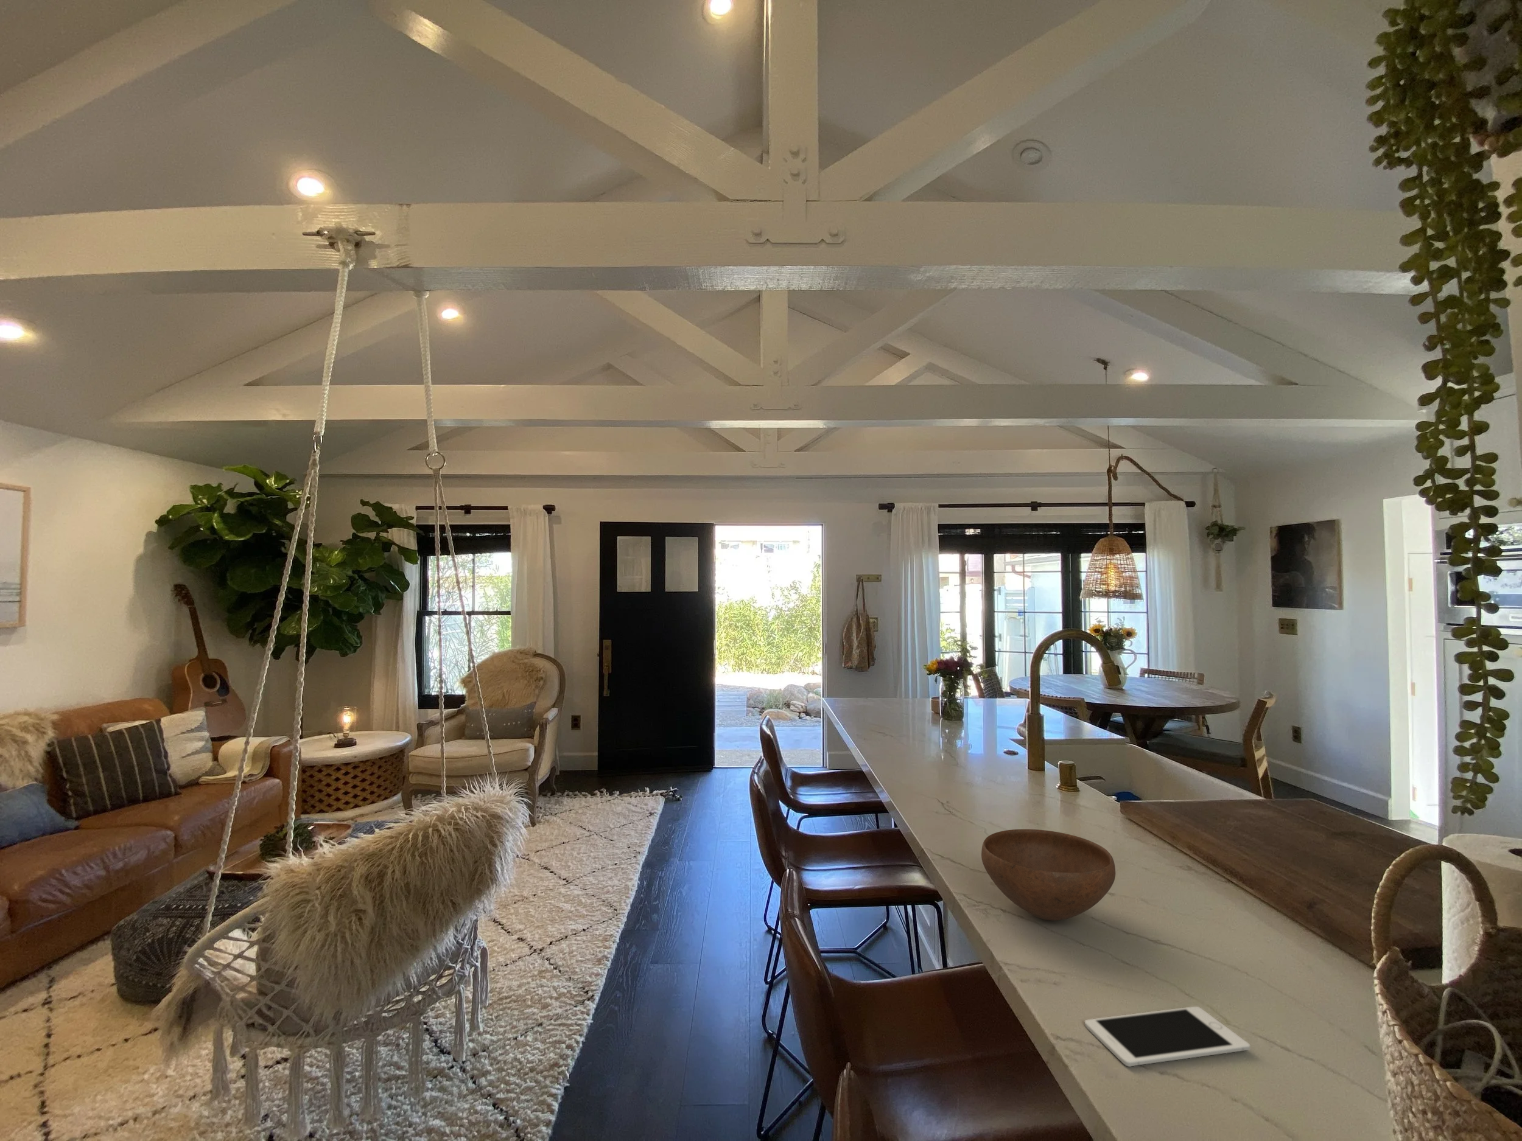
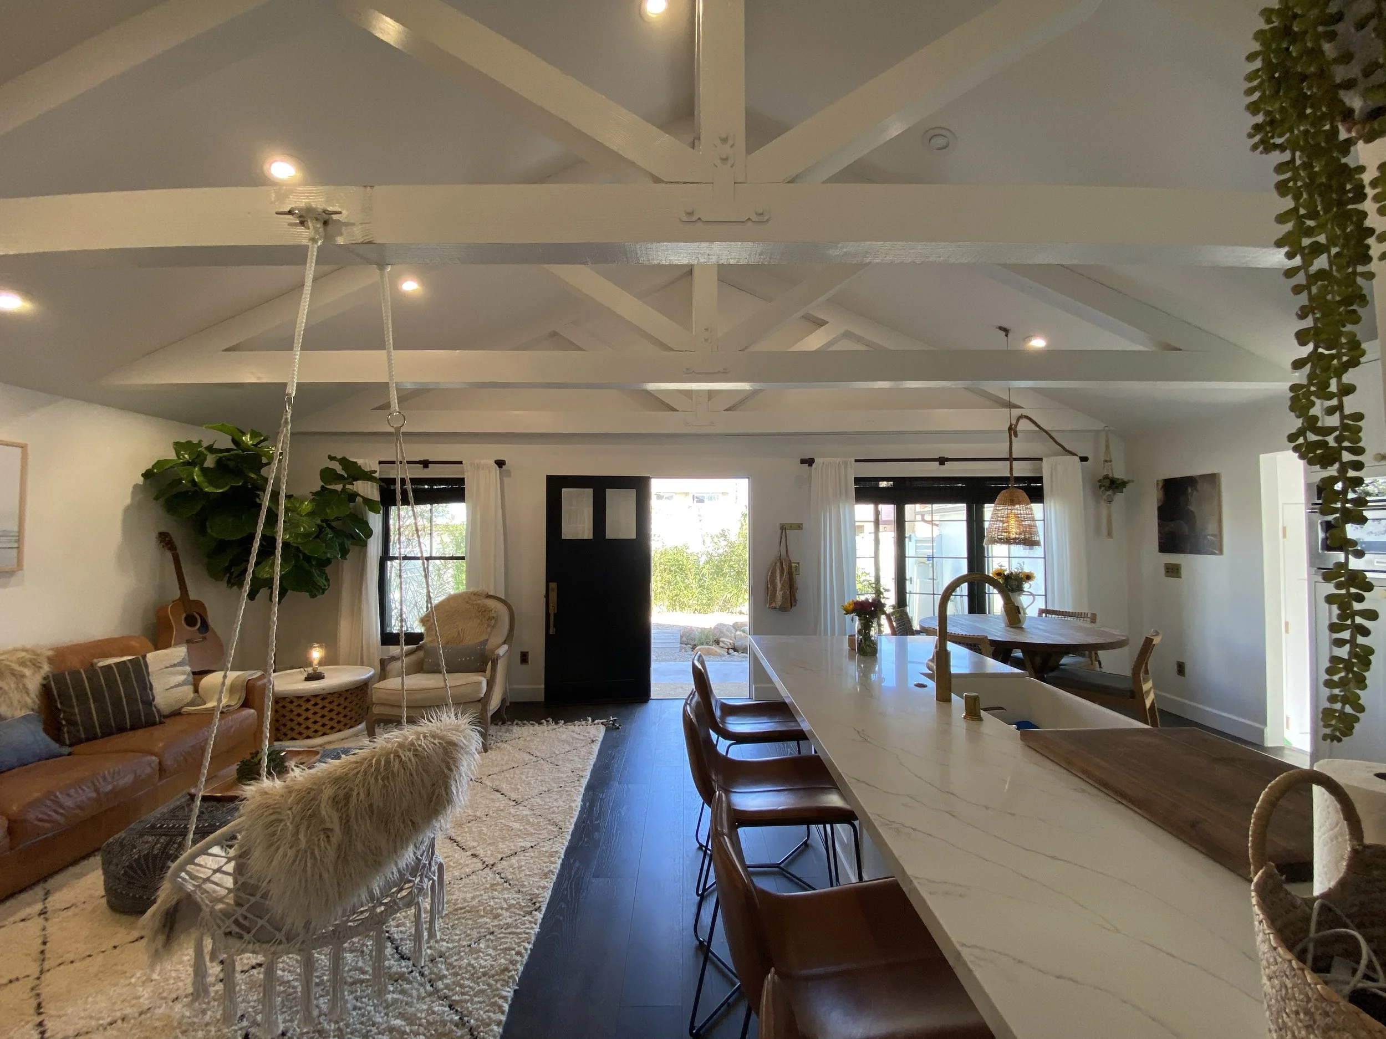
- bowl (1046, 882)
- cell phone (1165, 1034)
